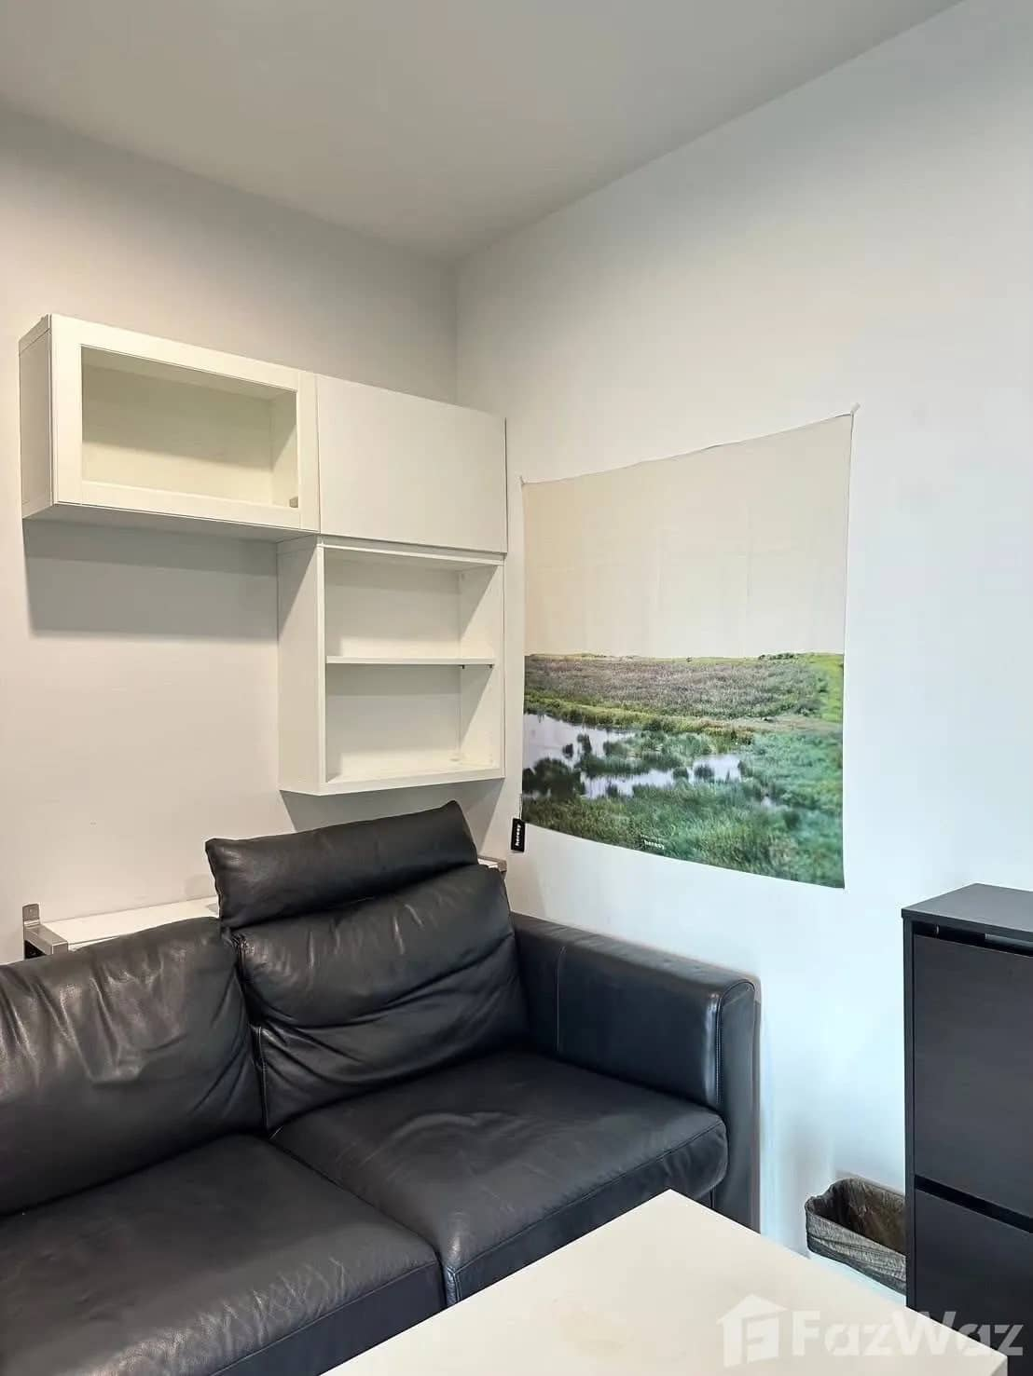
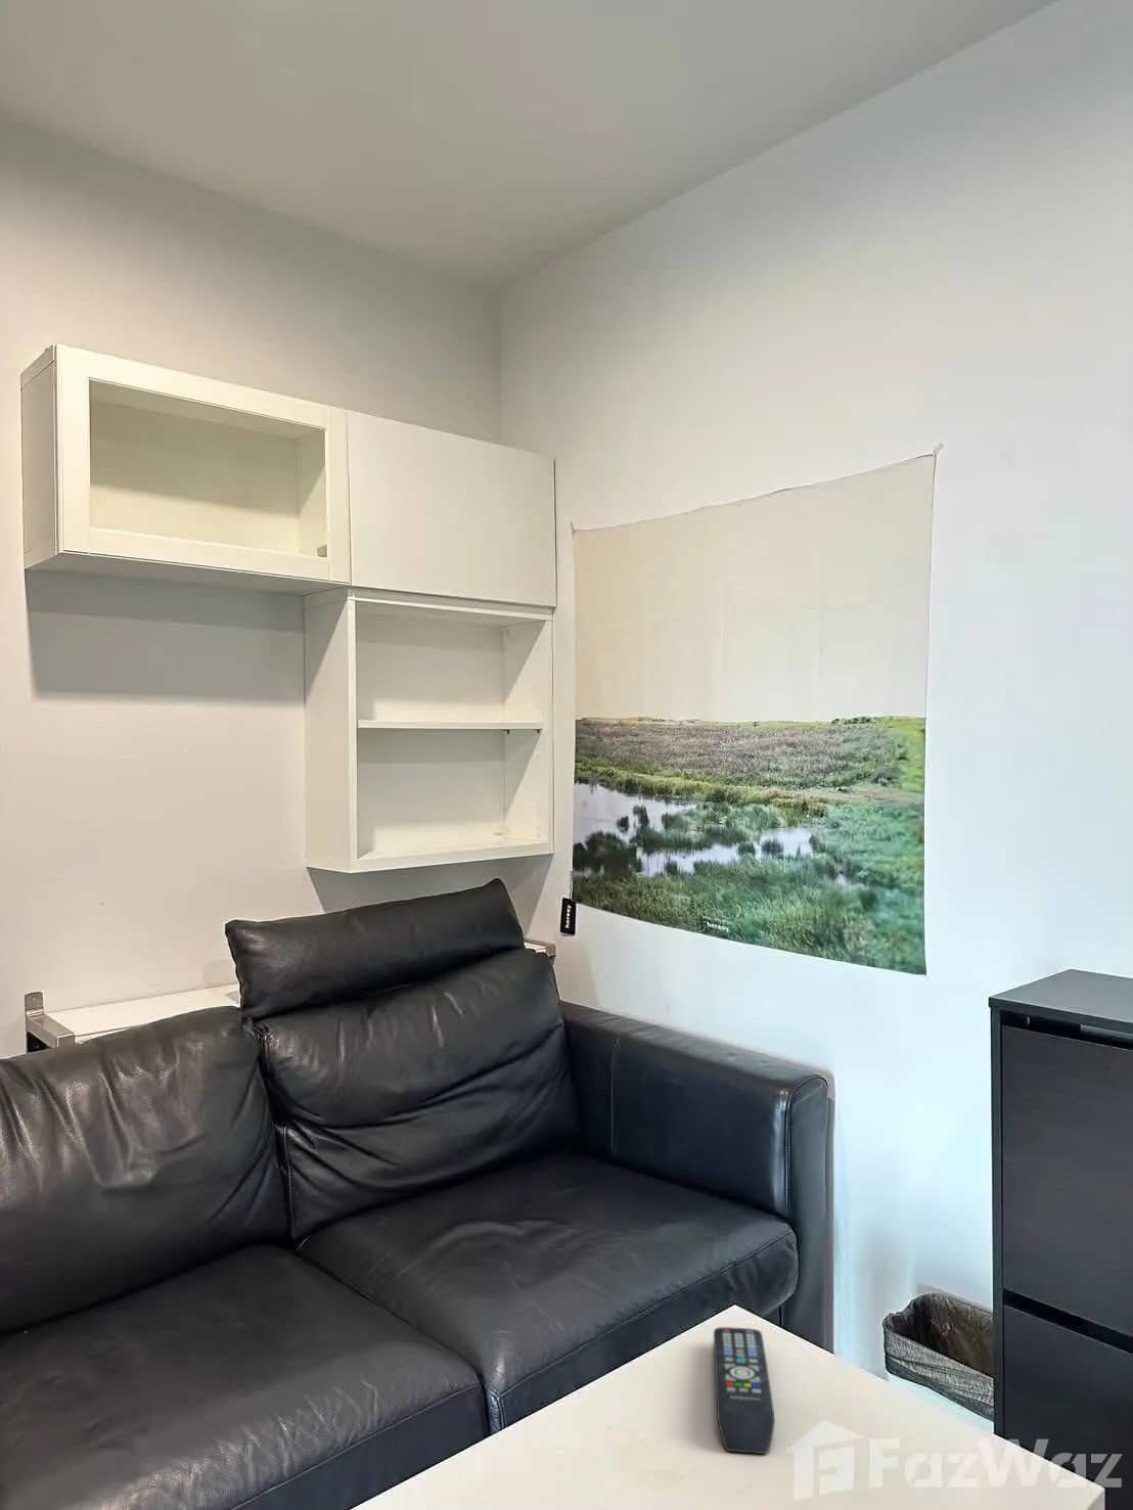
+ remote control (741, 1379)
